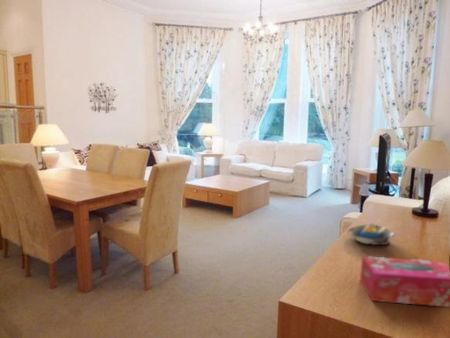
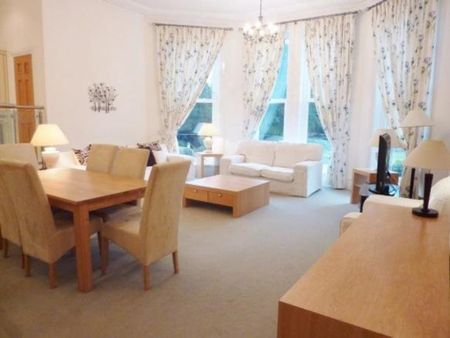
- decorative bowl (372, 229)
- tissue box (408, 280)
